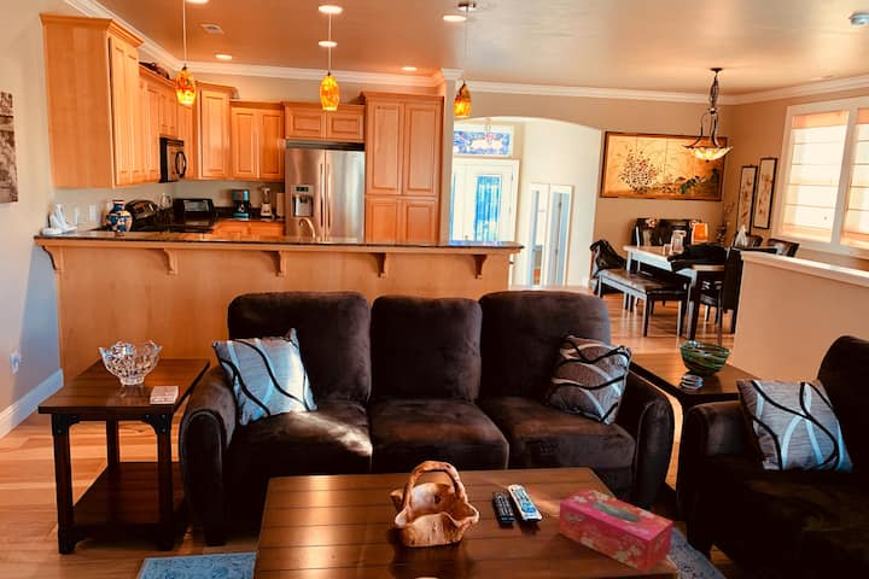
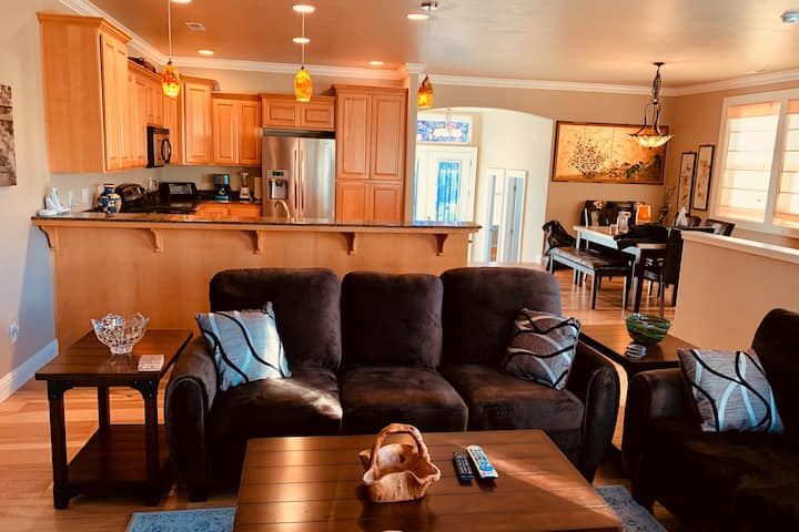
- tissue box (613, 527)
